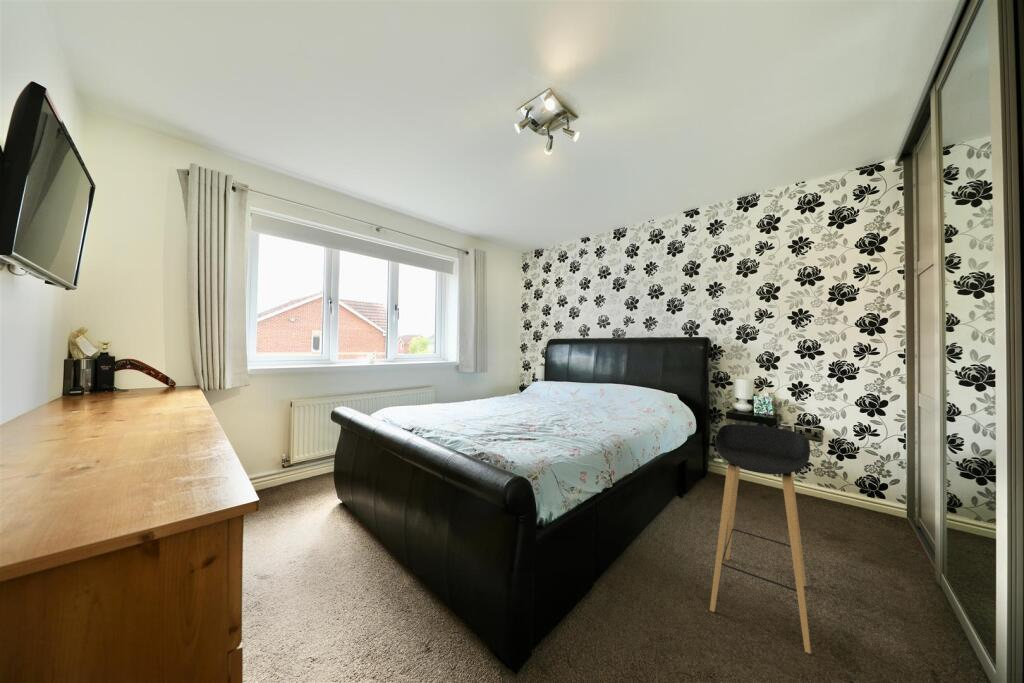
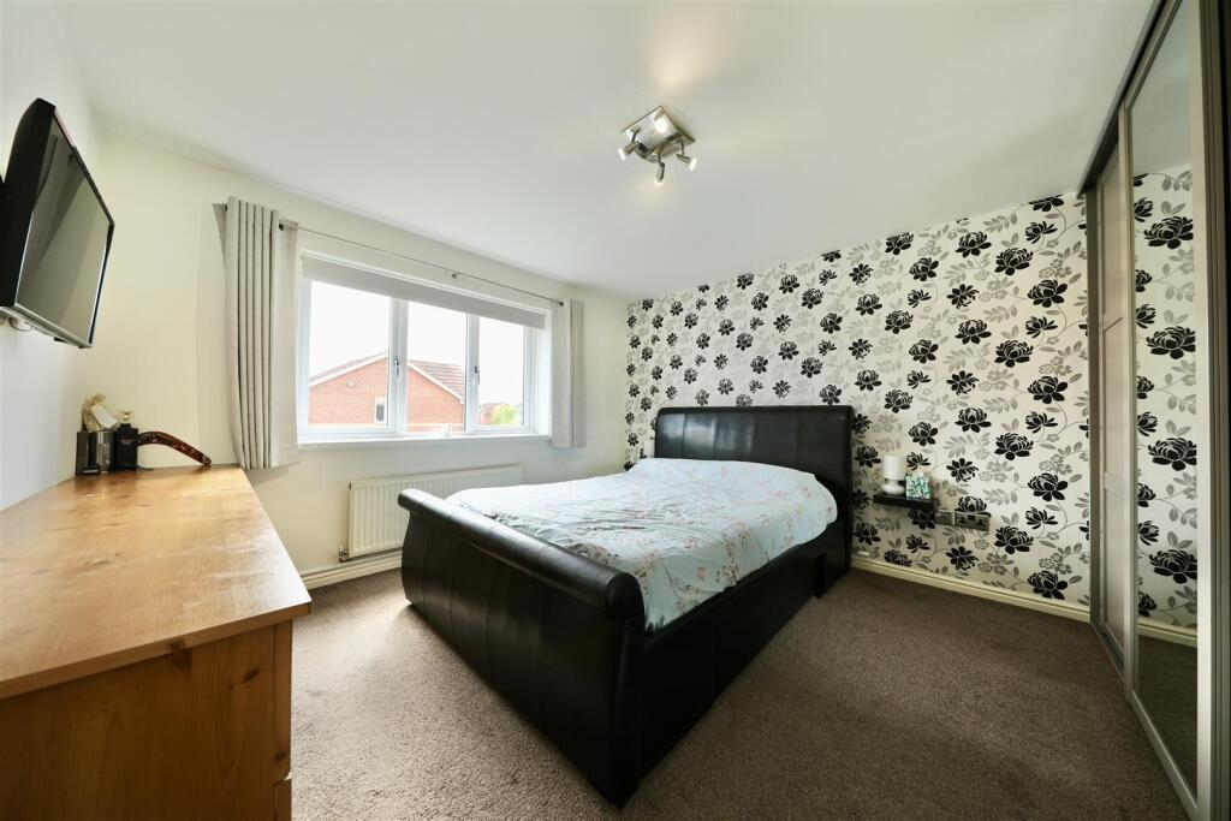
- stool (756, 535)
